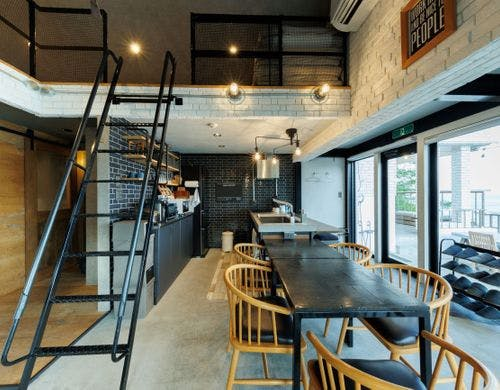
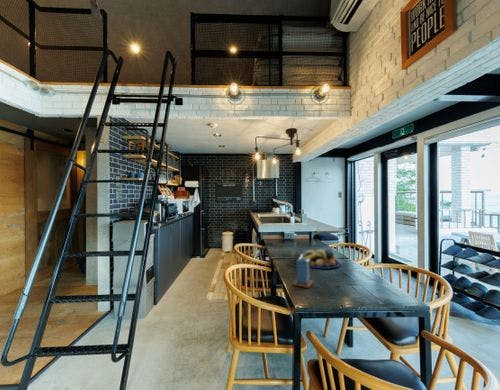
+ fruit bowl (319, 255)
+ candle (302, 269)
